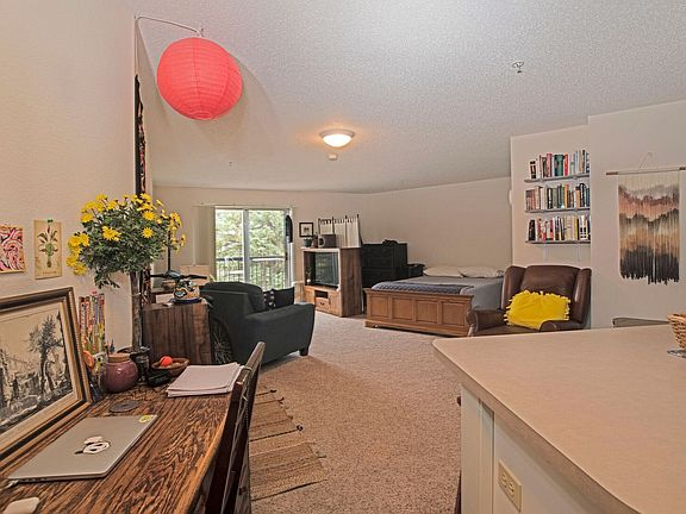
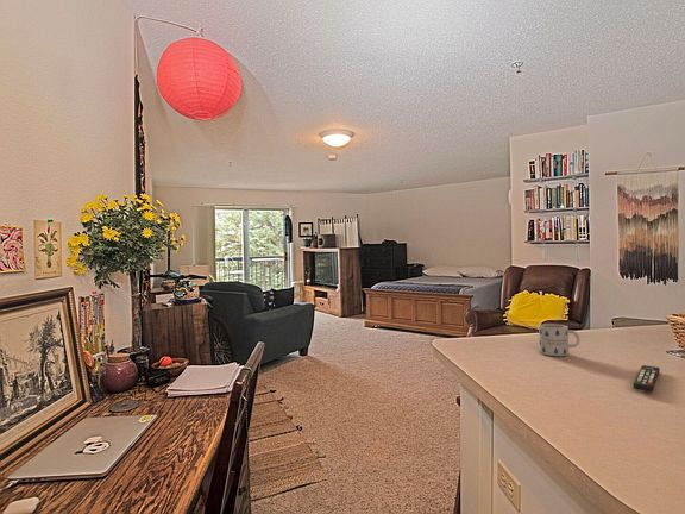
+ remote control (647, 377)
+ mug (559, 339)
